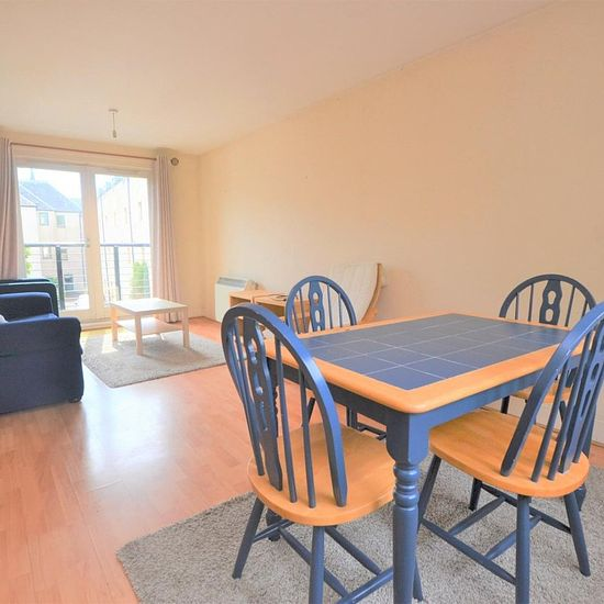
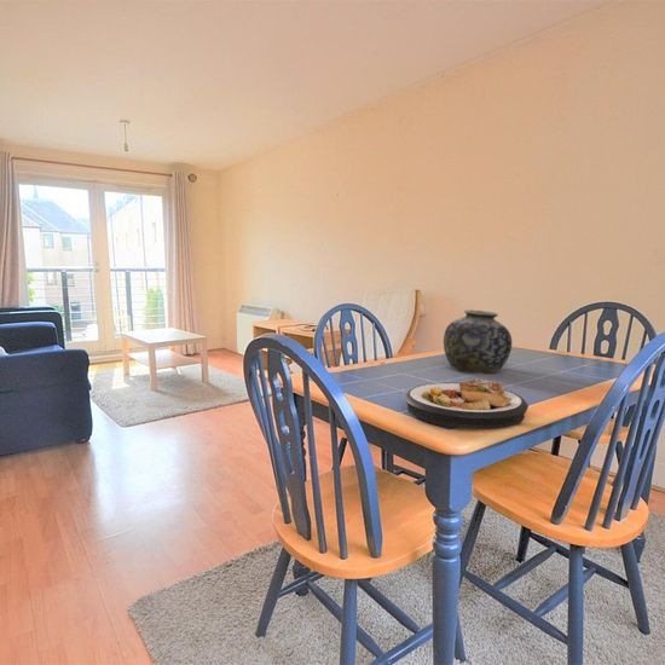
+ plate (463, 398)
+ vase (476, 340)
